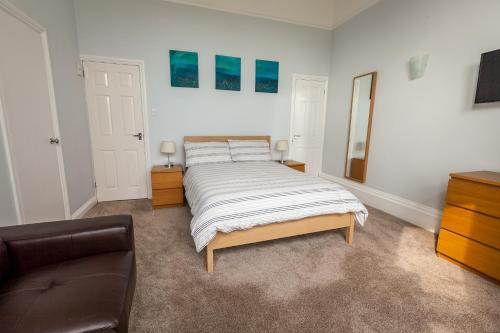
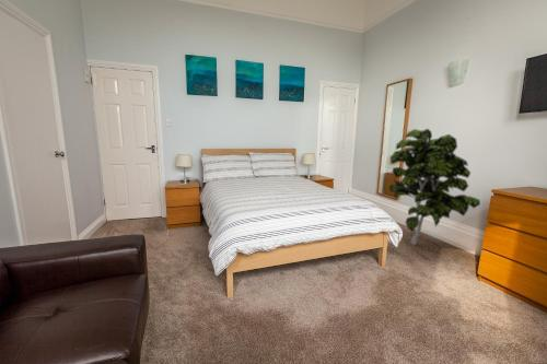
+ indoor plant (428, 189)
